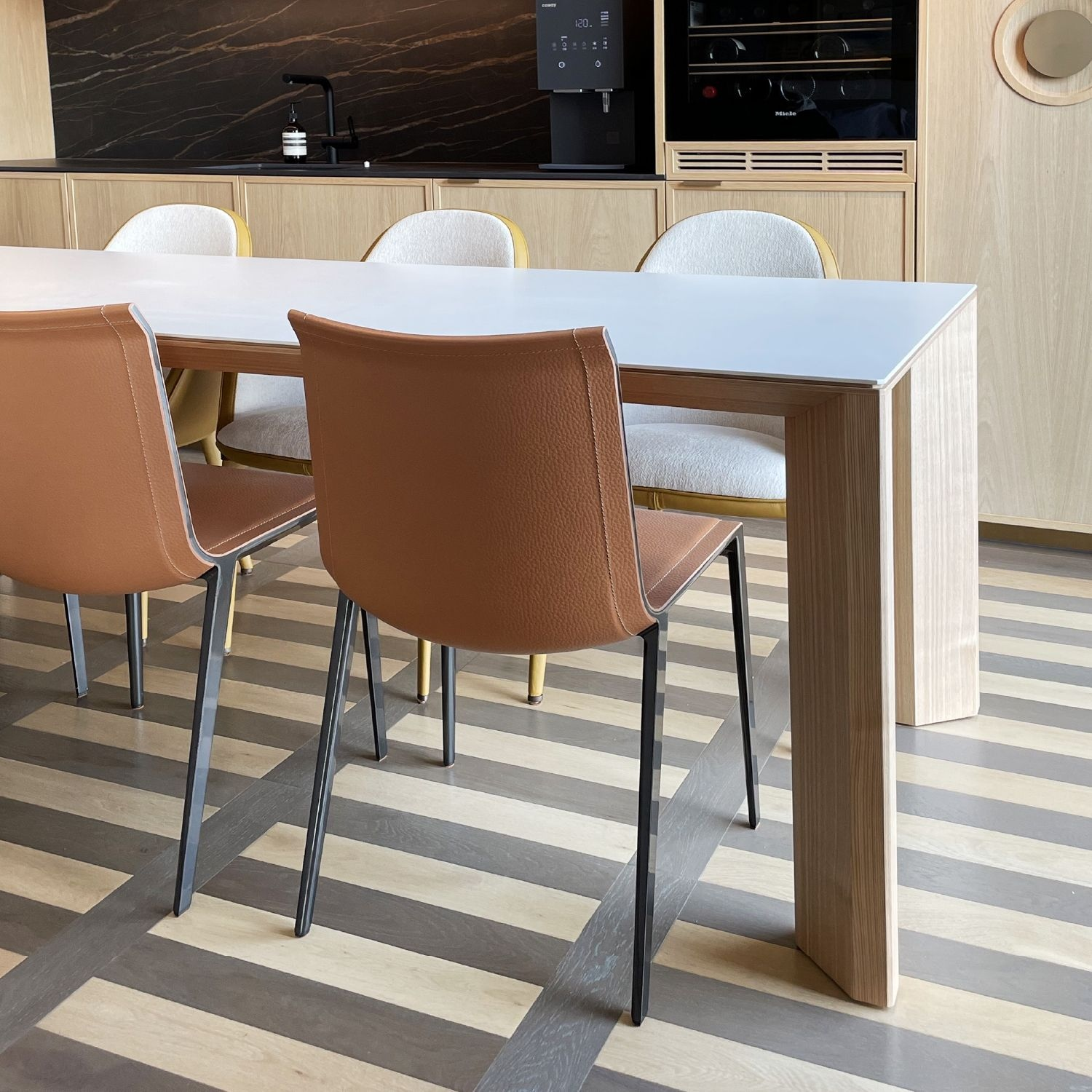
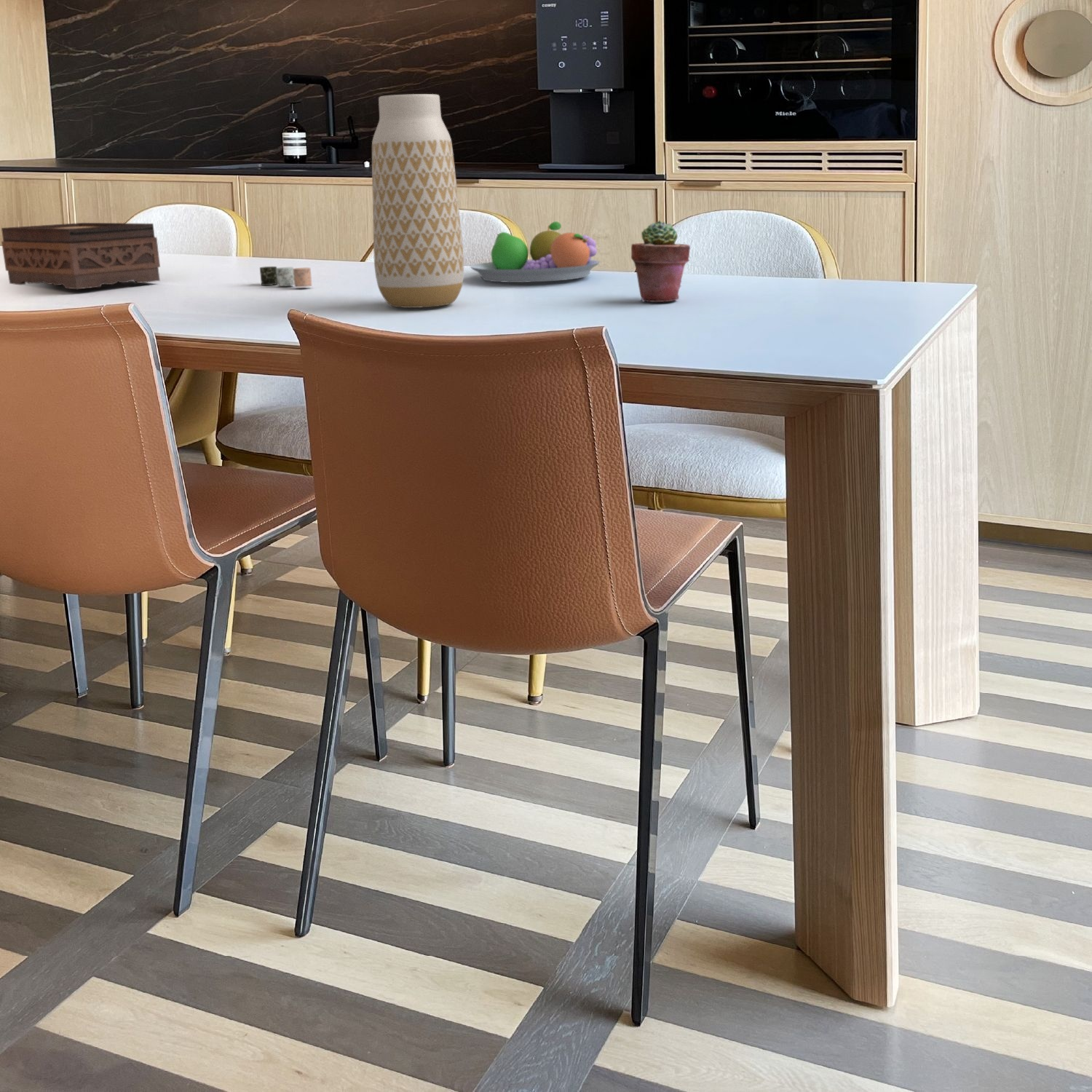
+ tissue box (80, 254)
+ vase (415, 202)
+ candle (285, 276)
+ potted succulent (660, 260)
+ fruit bowl (534, 250)
